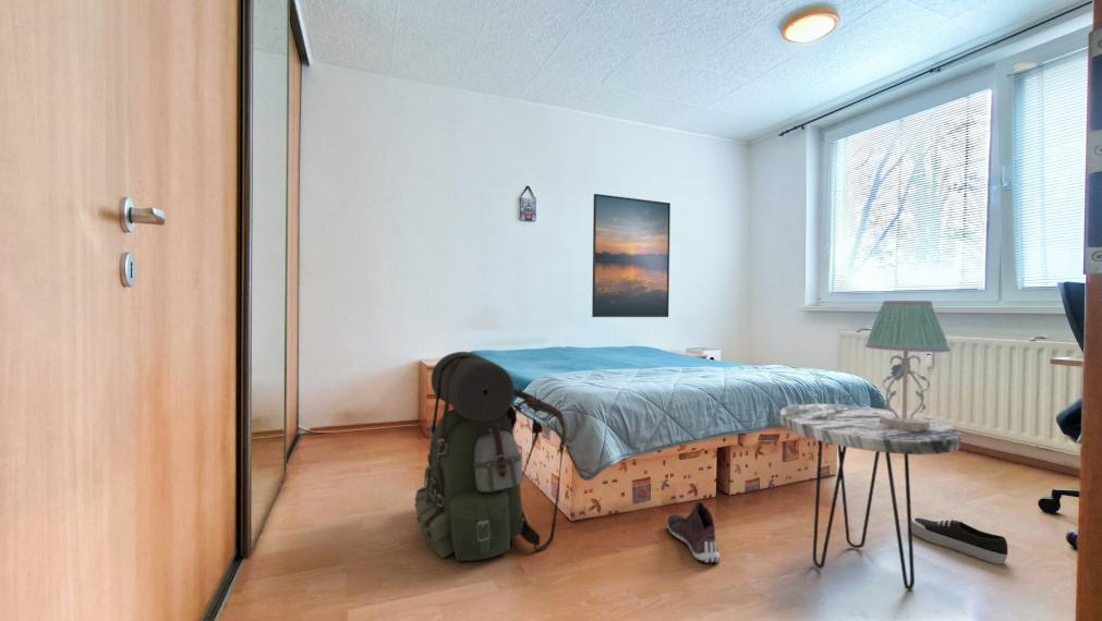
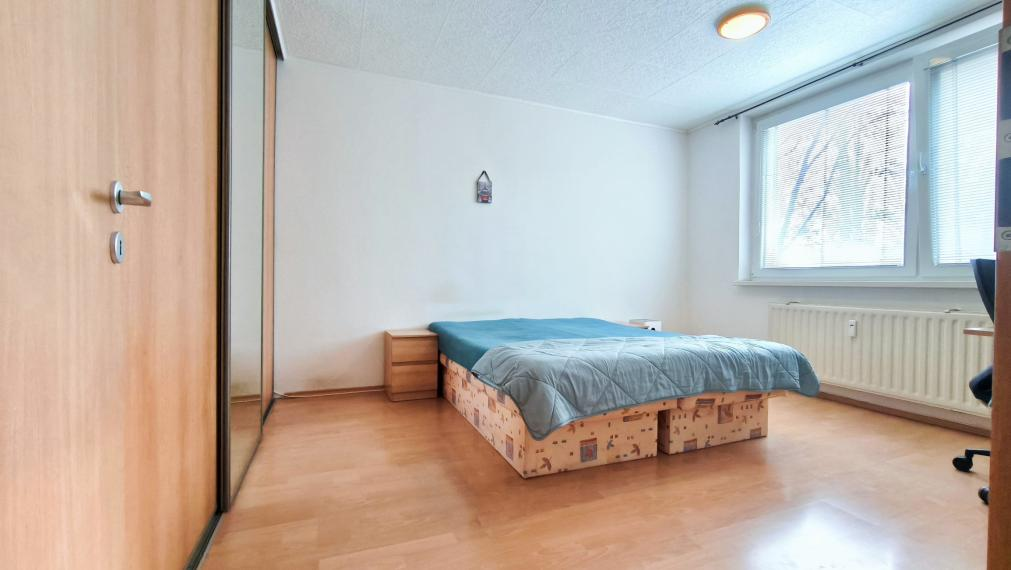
- sneaker (955, 533)
- sneaker (693, 520)
- table lamp (905, 362)
- side table (869, 492)
- backpack (488, 441)
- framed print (632, 257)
